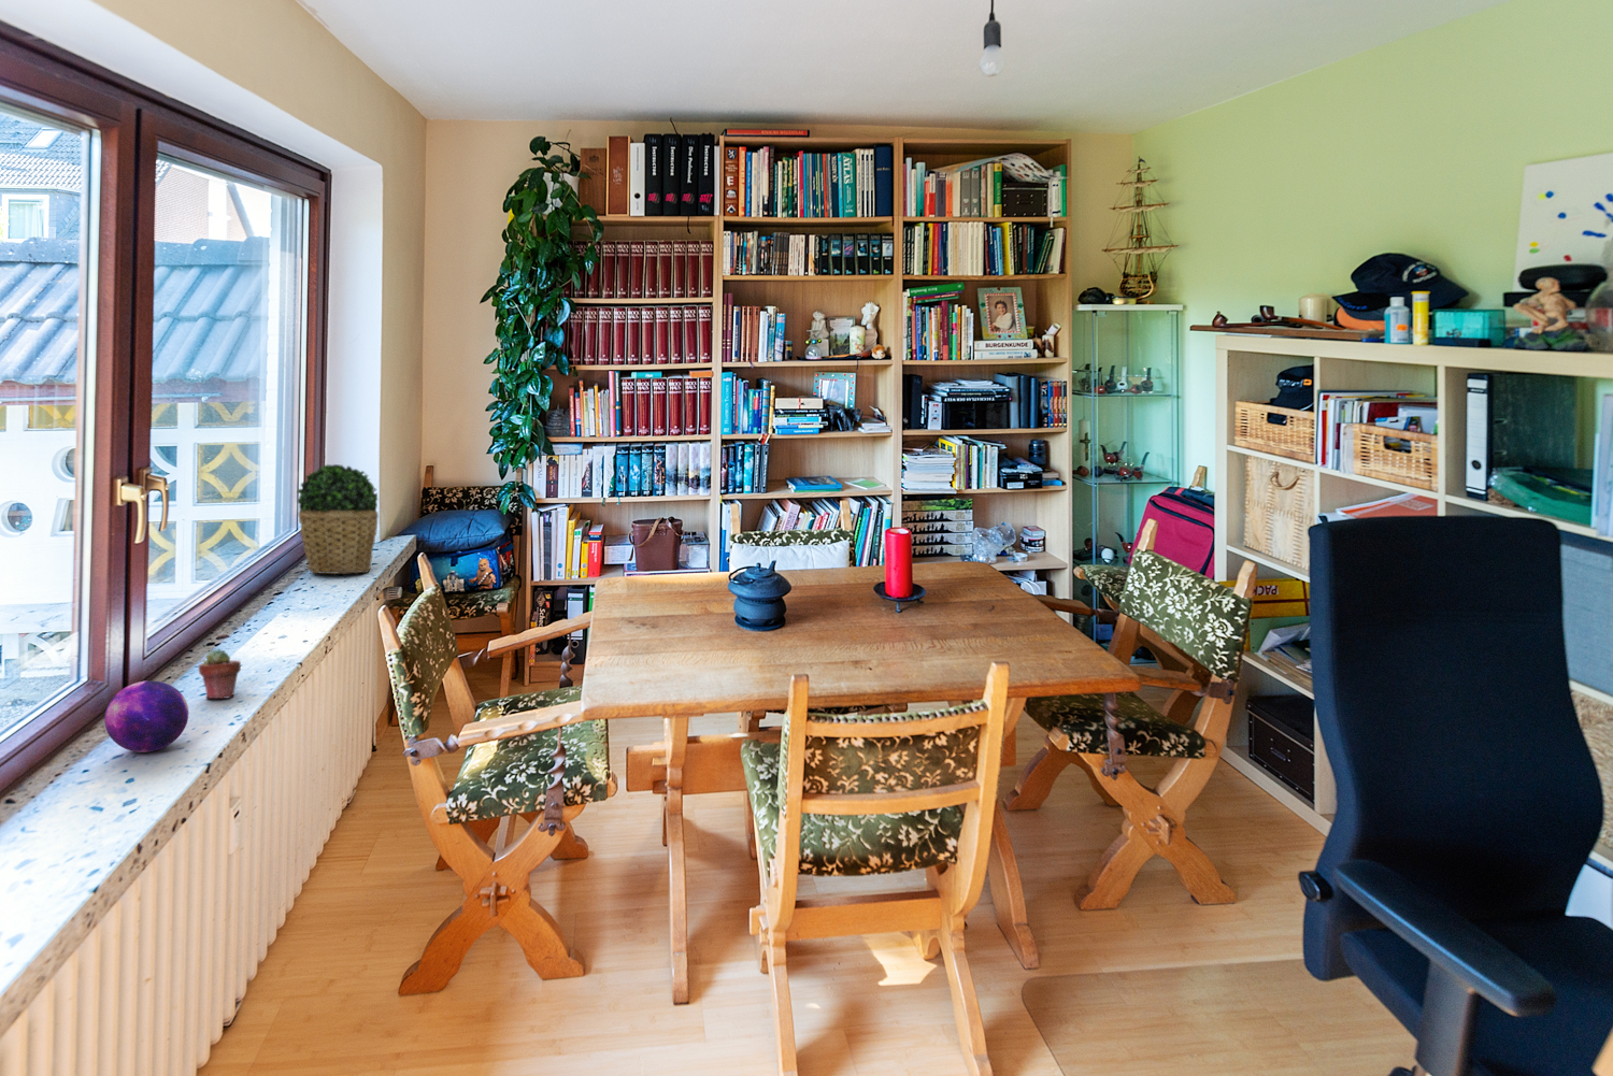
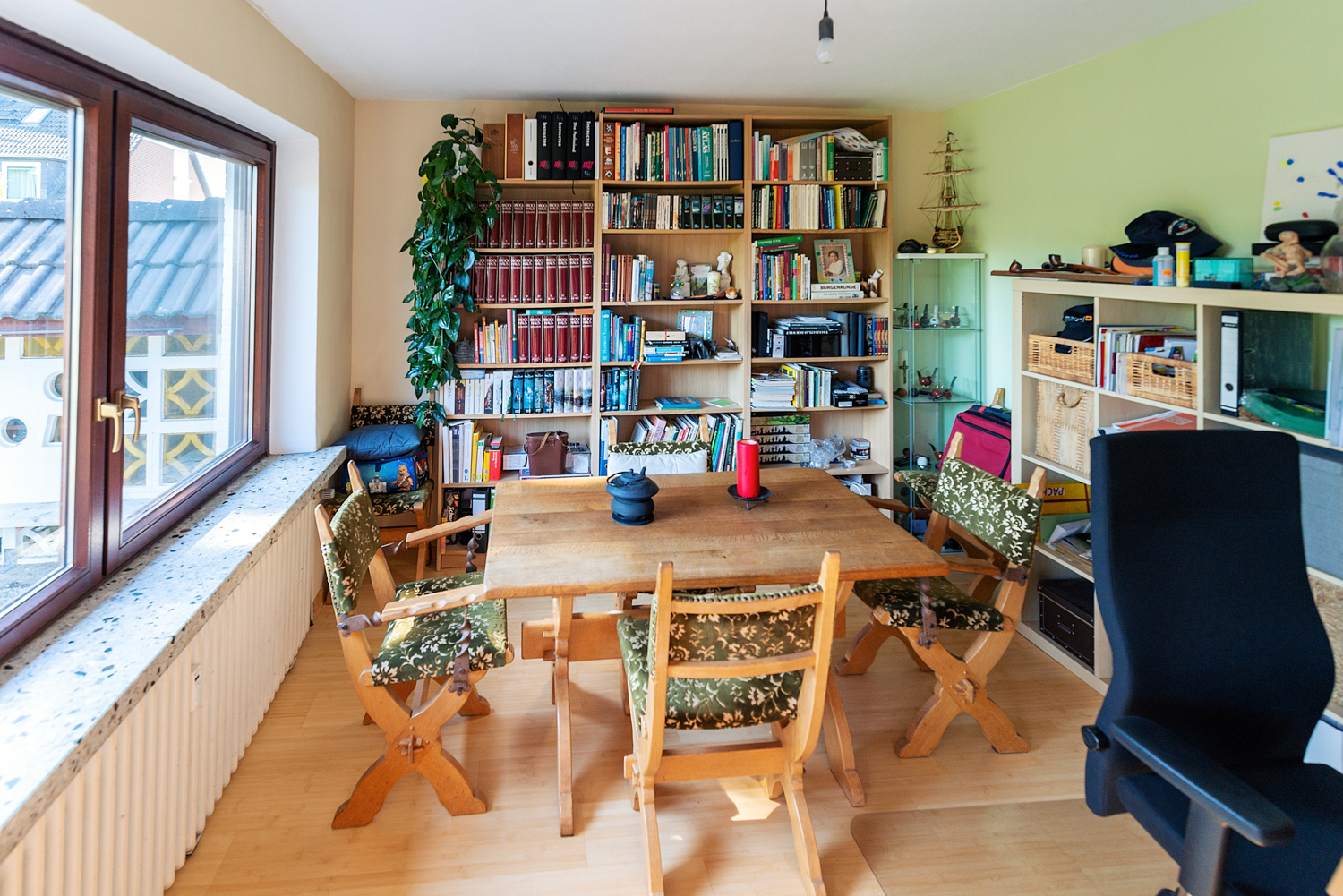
- potted succulent (220, 671)
- potted plant (339, 518)
- decorative orb (148, 716)
